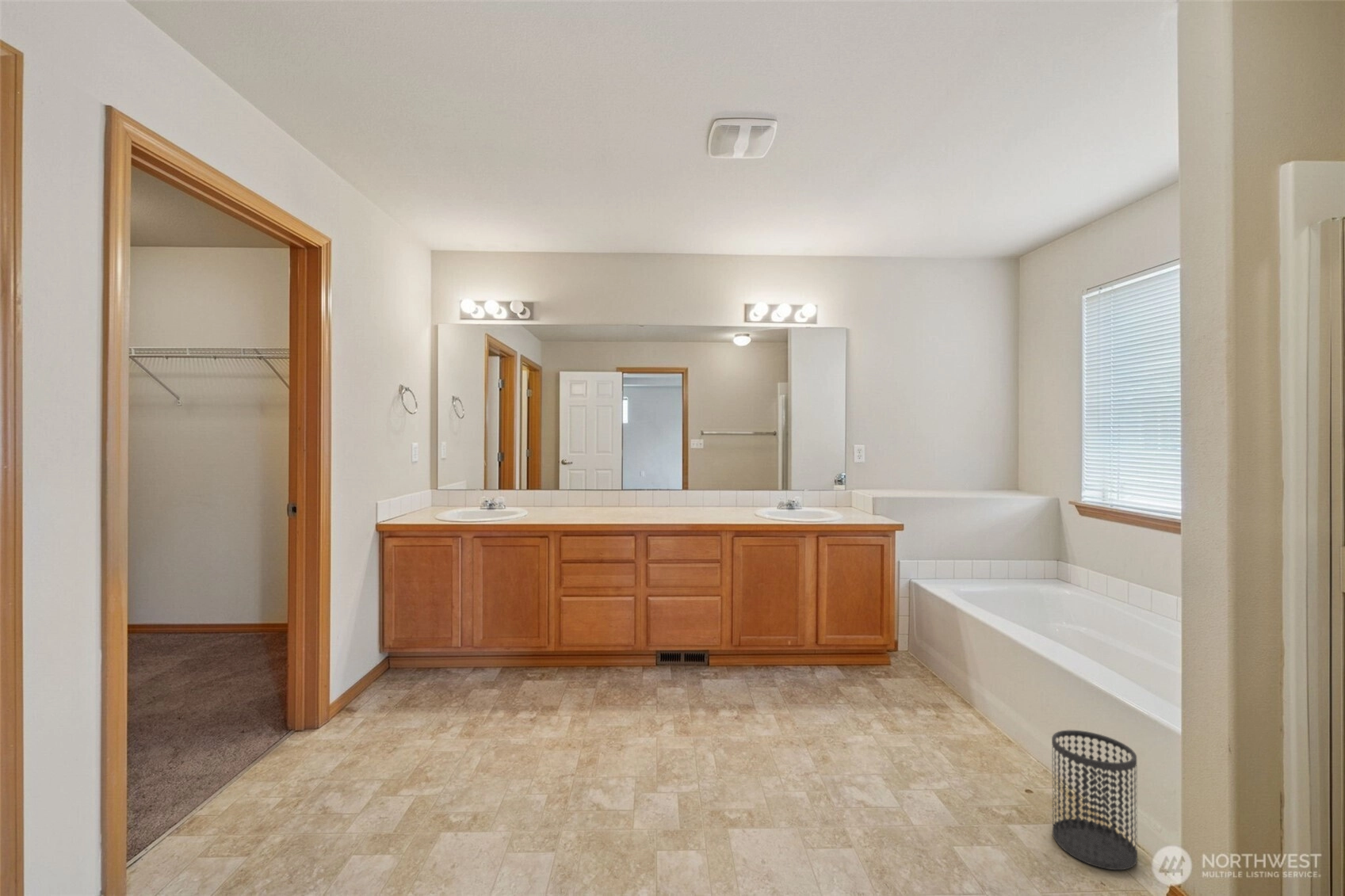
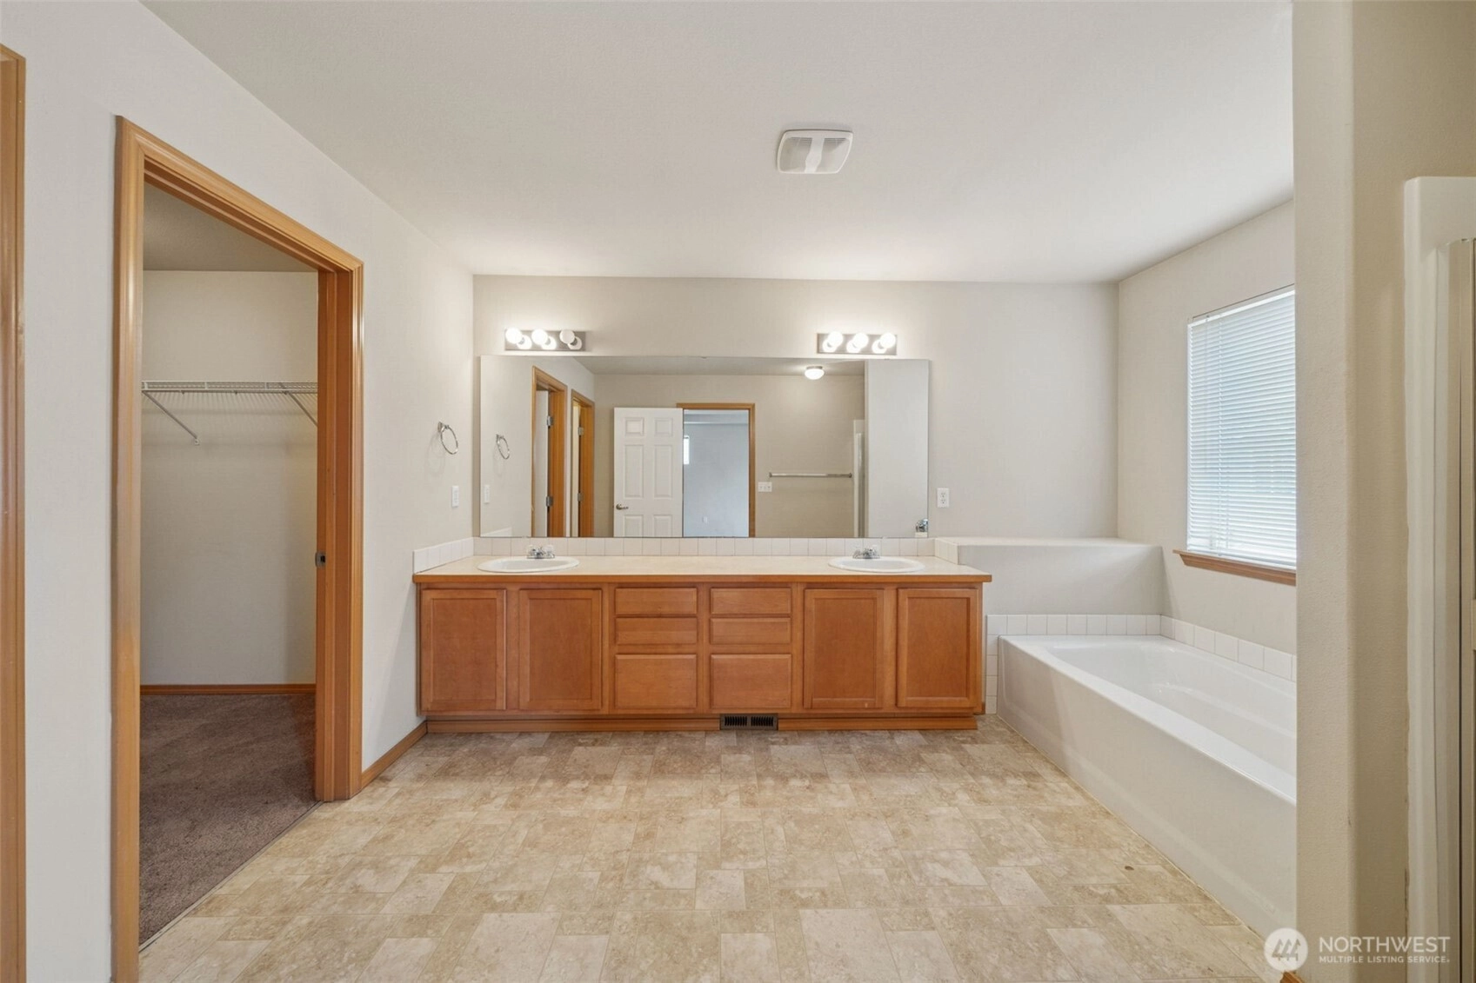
- wastebasket (1093, 796)
